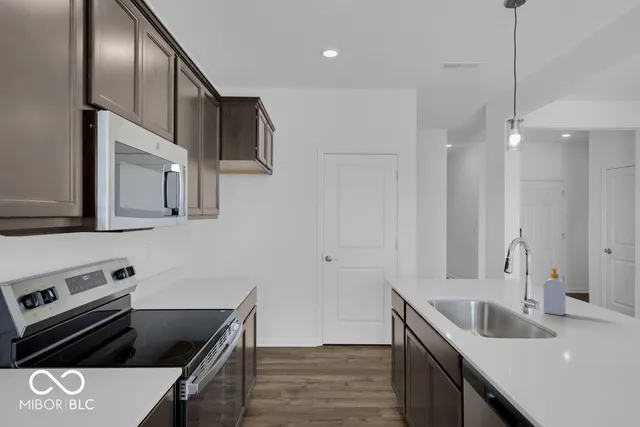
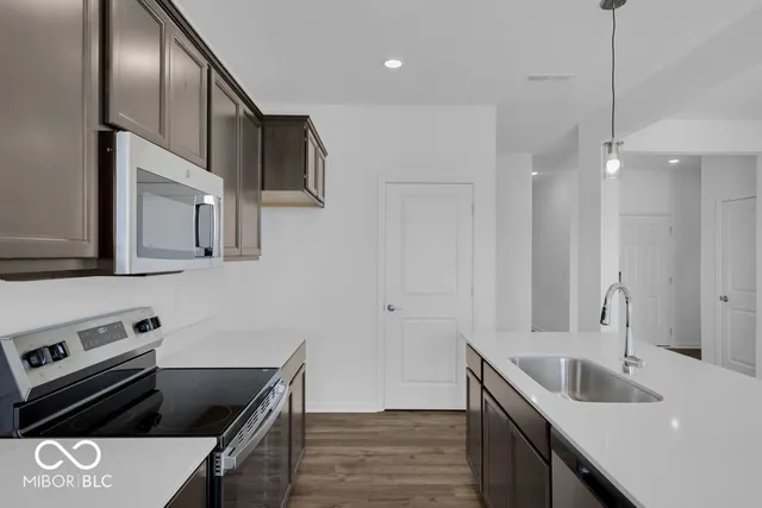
- soap bottle (554, 290)
